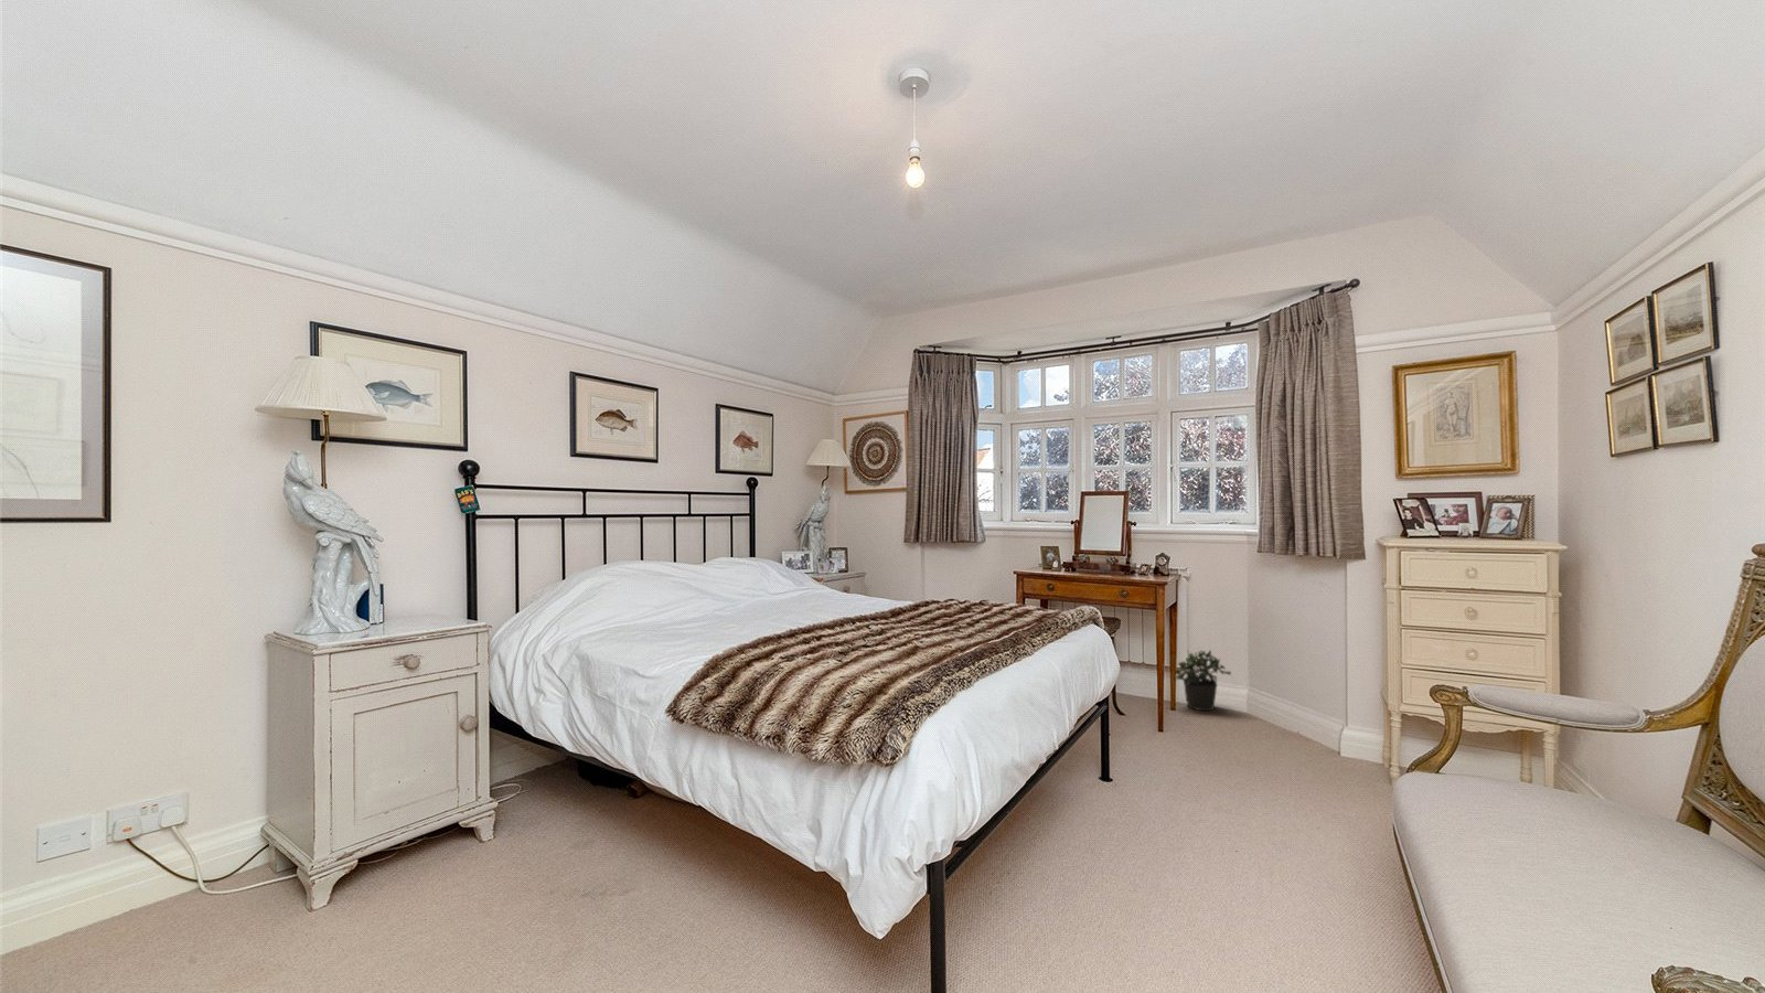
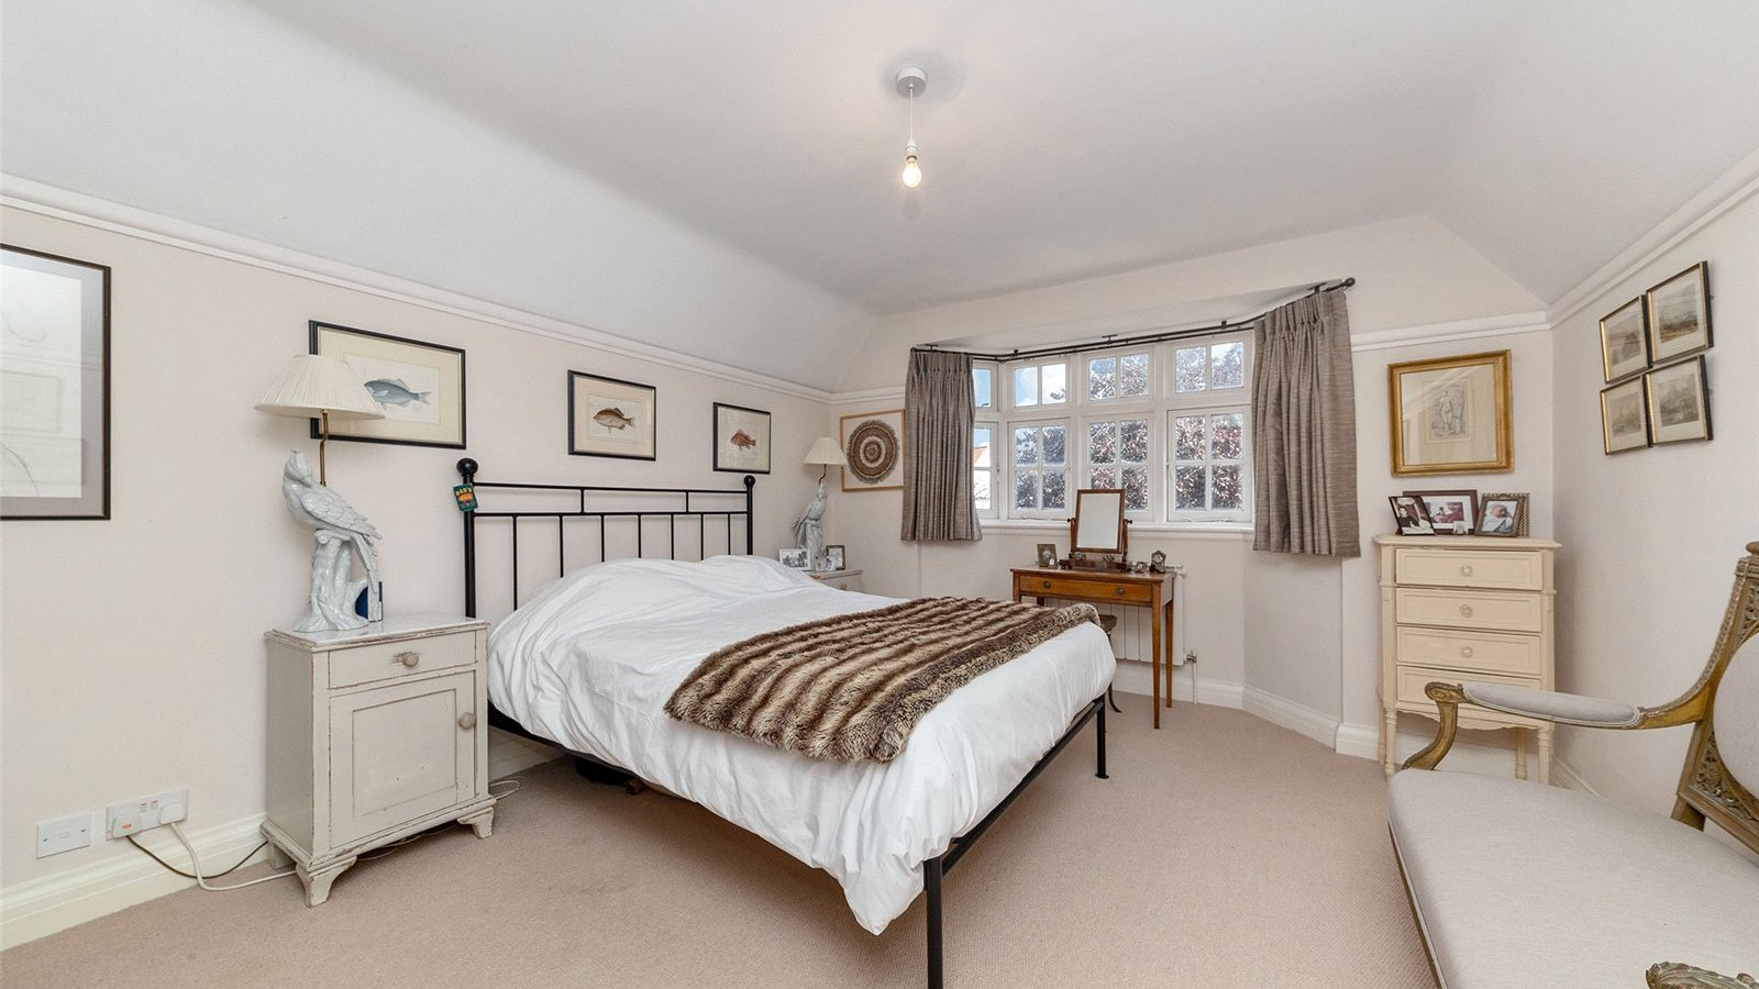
- potted plant (1203, 678)
